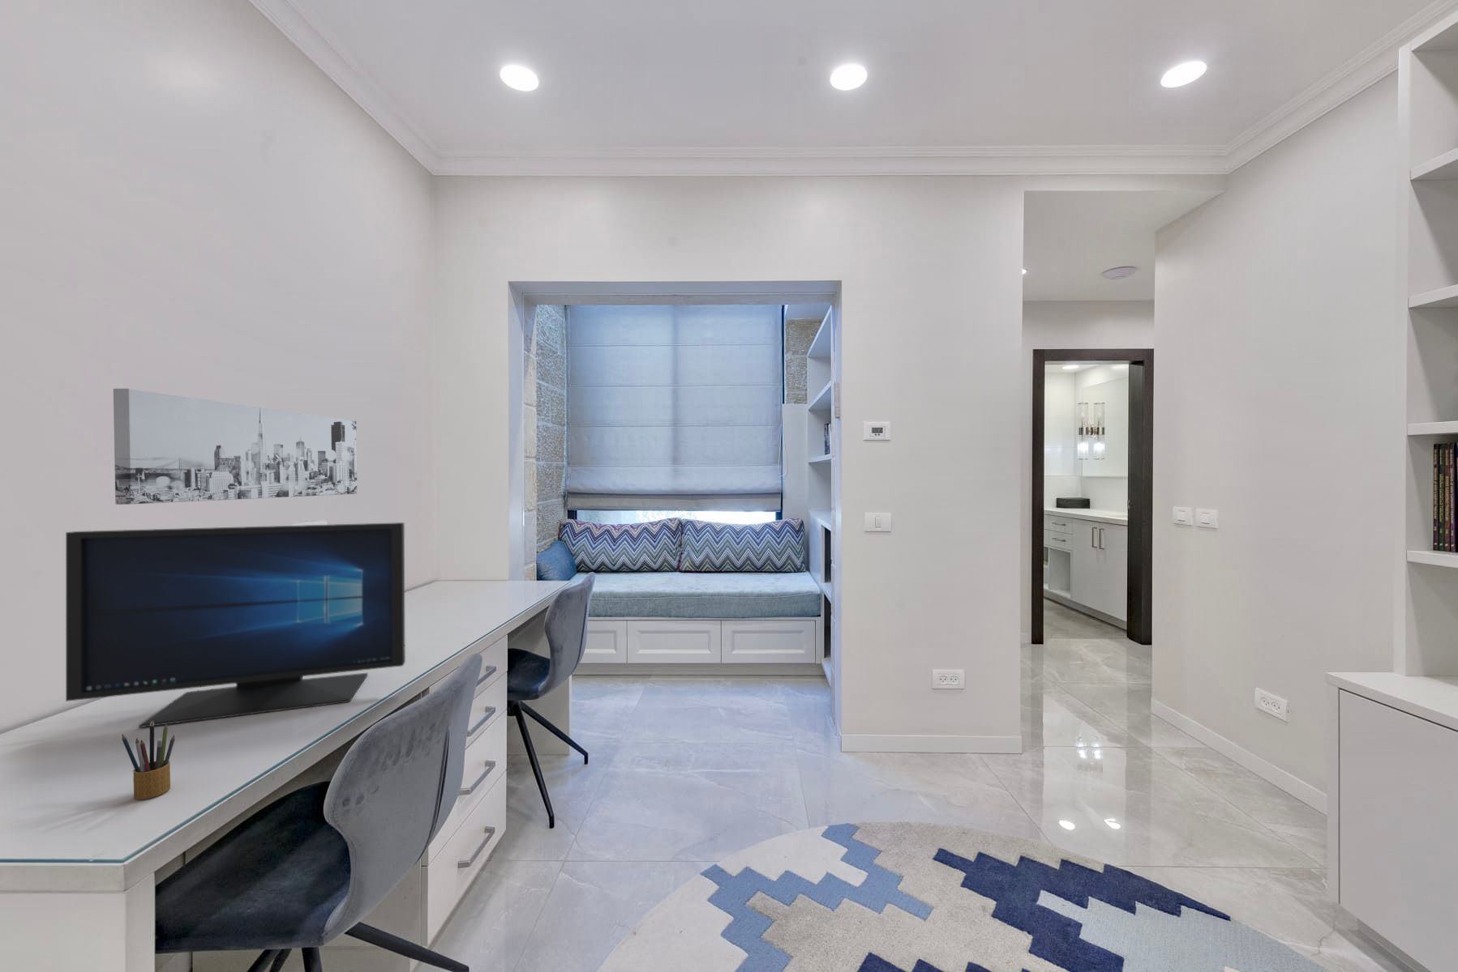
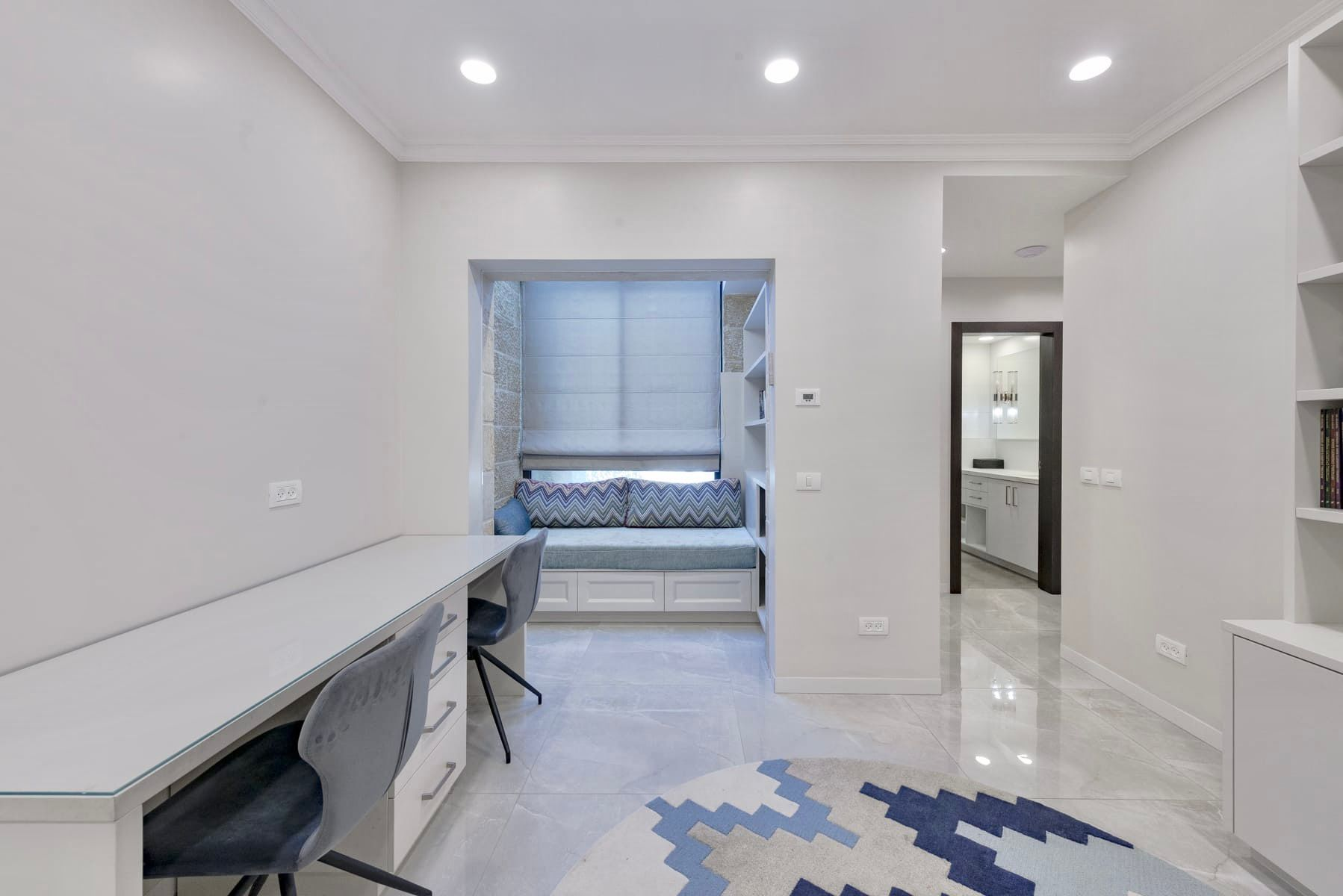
- monitor (265, 612)
- wall art (263, 452)
- pencil box (150, 759)
